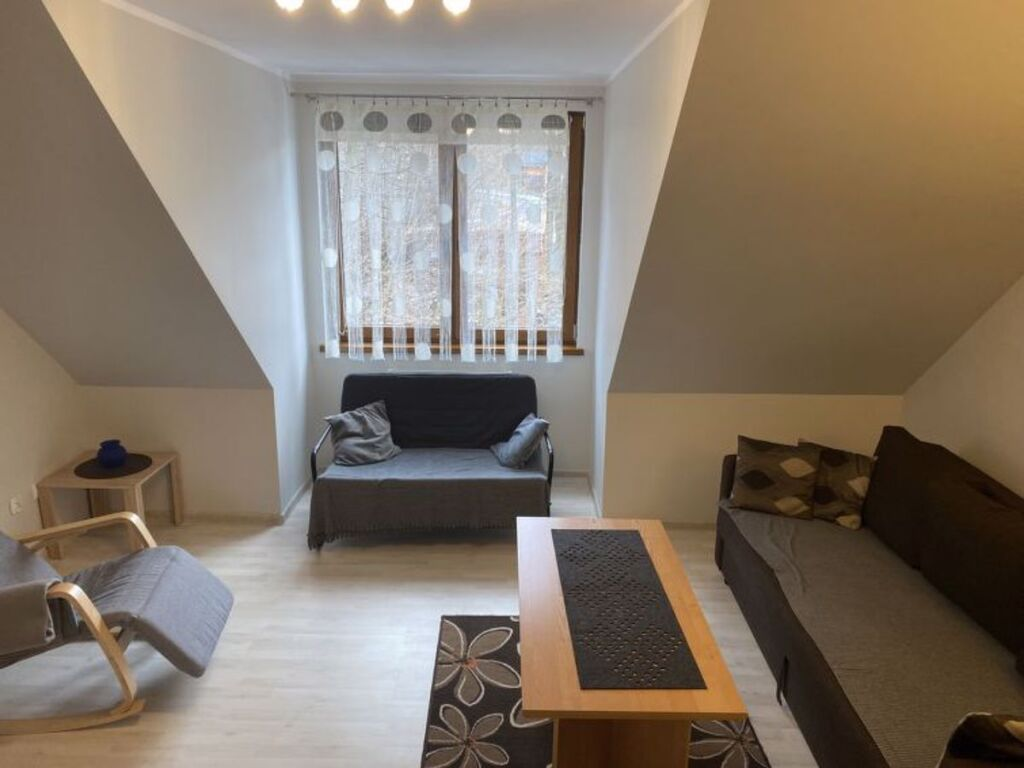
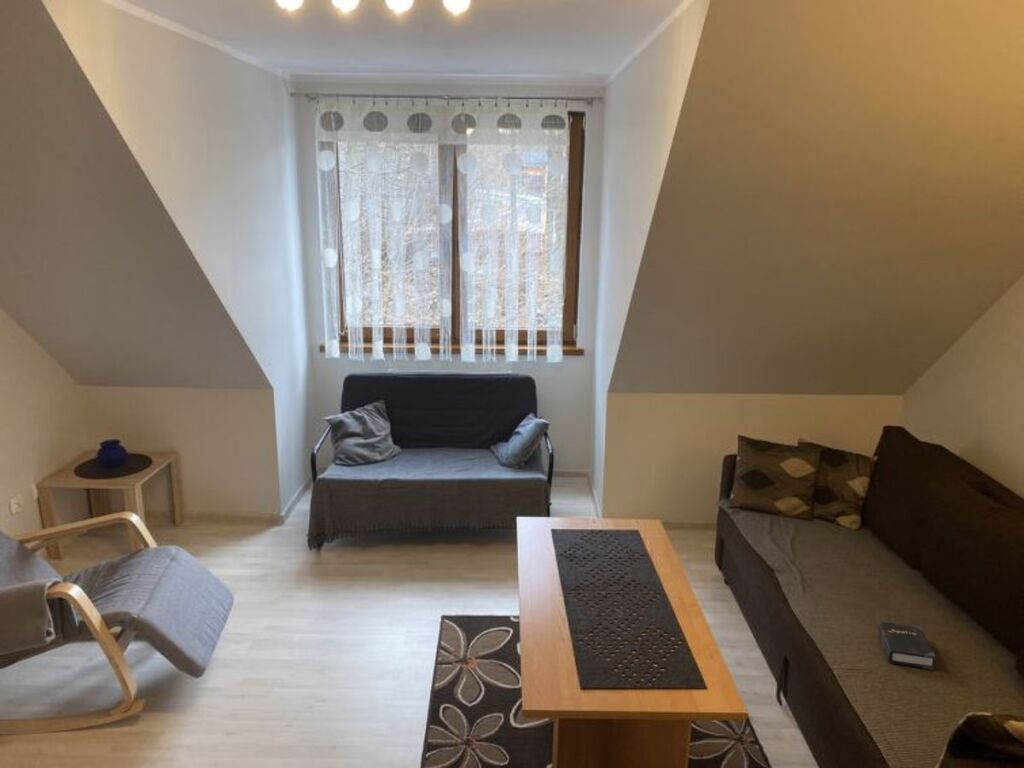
+ hardback book (904, 644)
